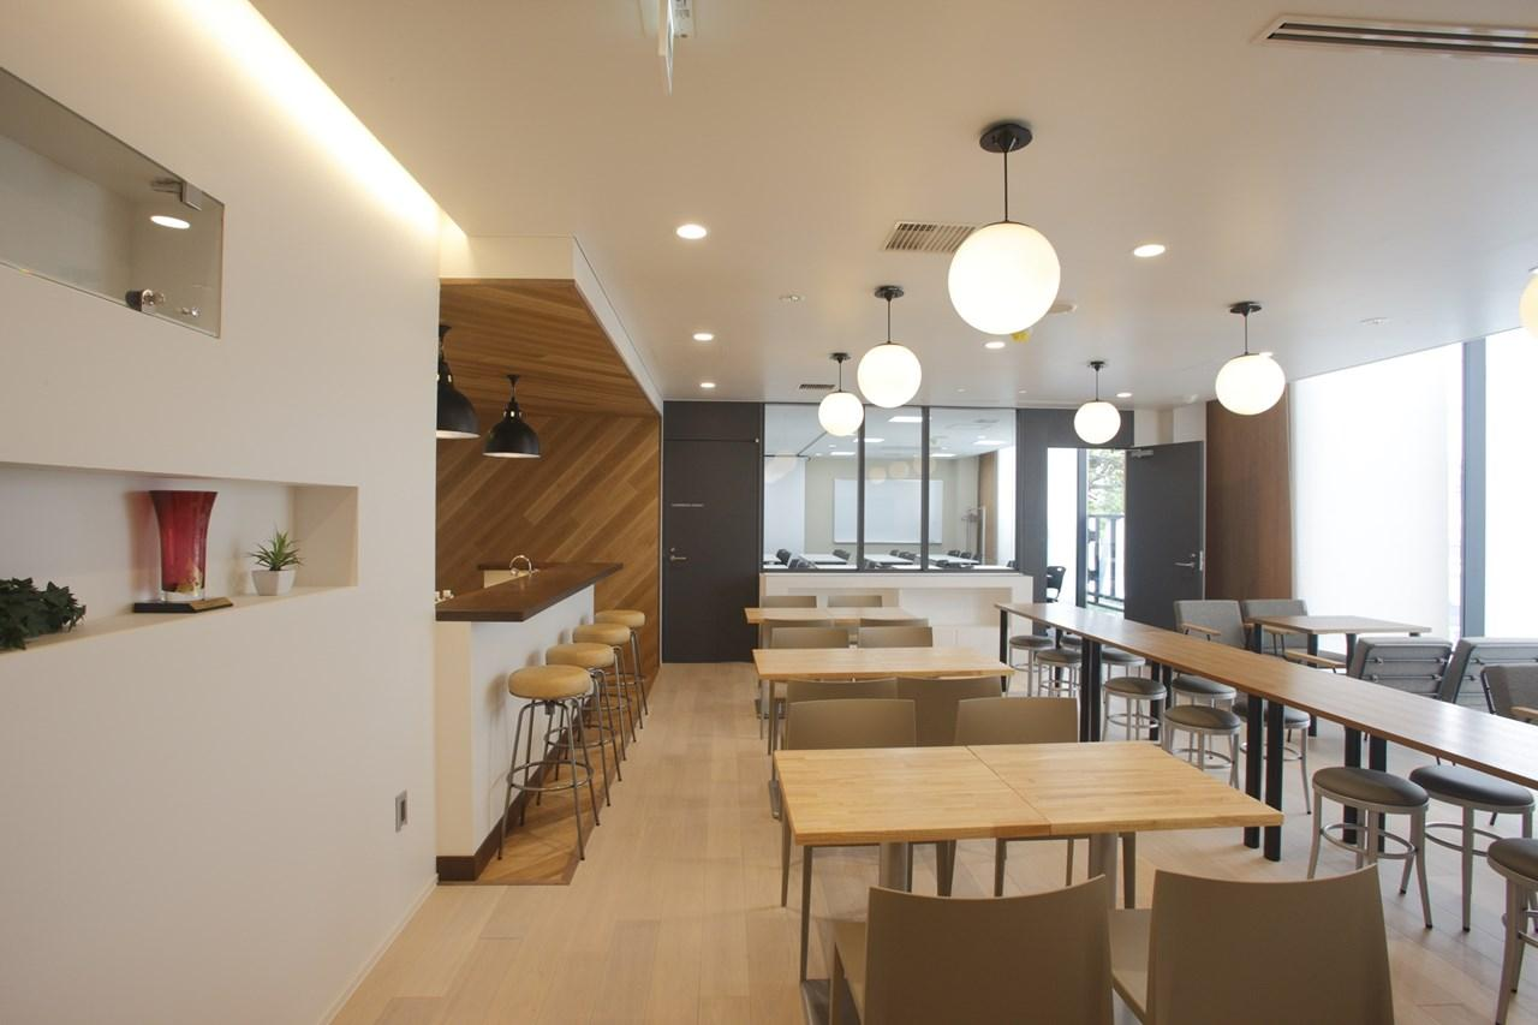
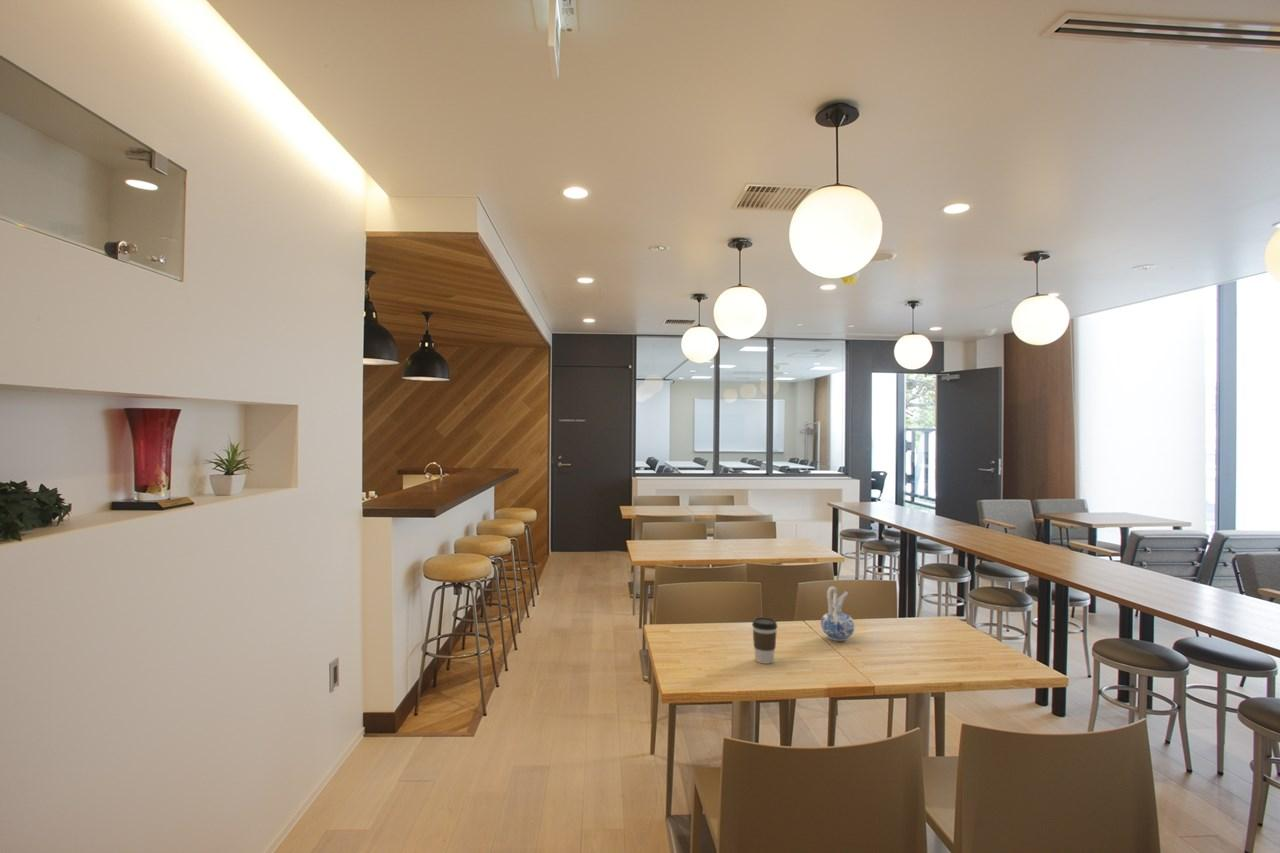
+ ceramic pitcher (837, 611)
+ coffee cup (764, 640)
